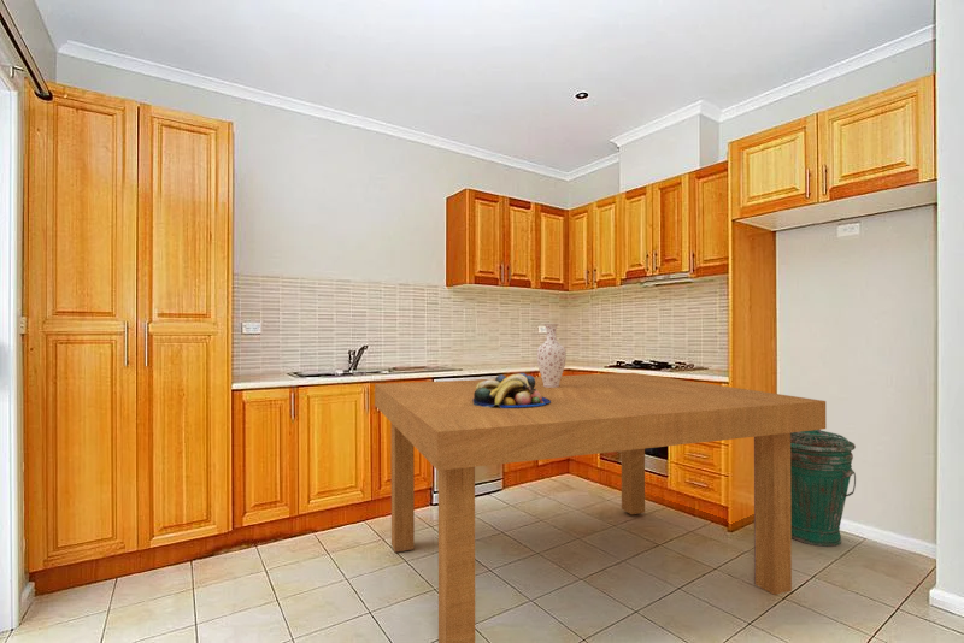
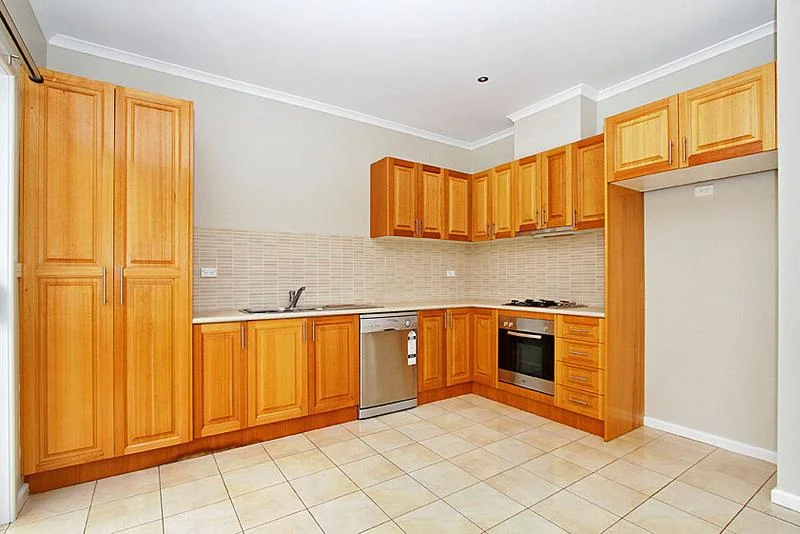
- dining table (564, 456)
- trash can (811, 480)
- fruit bowl (511, 387)
- vase (551, 354)
